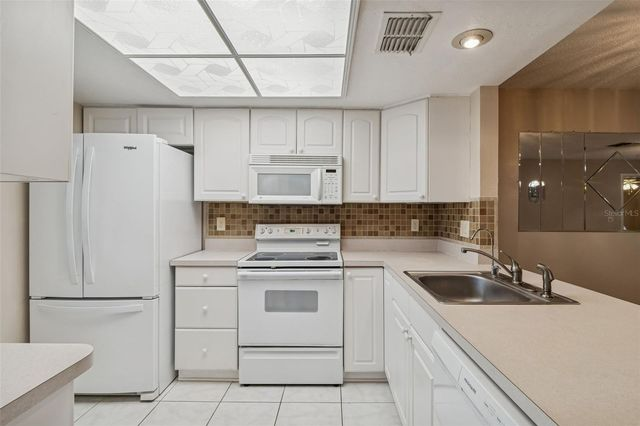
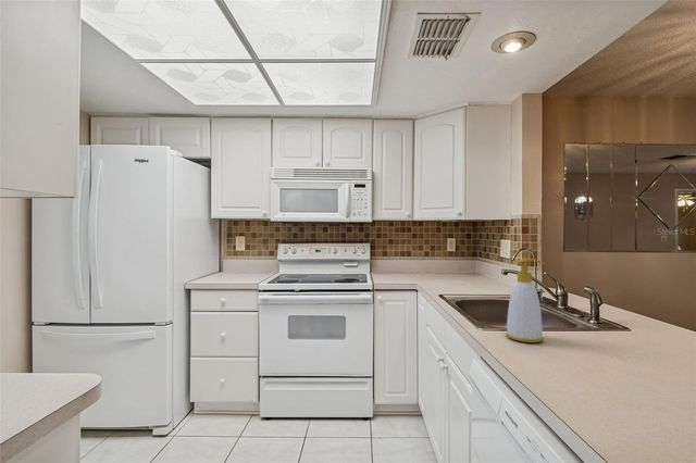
+ soap bottle (524, 298)
